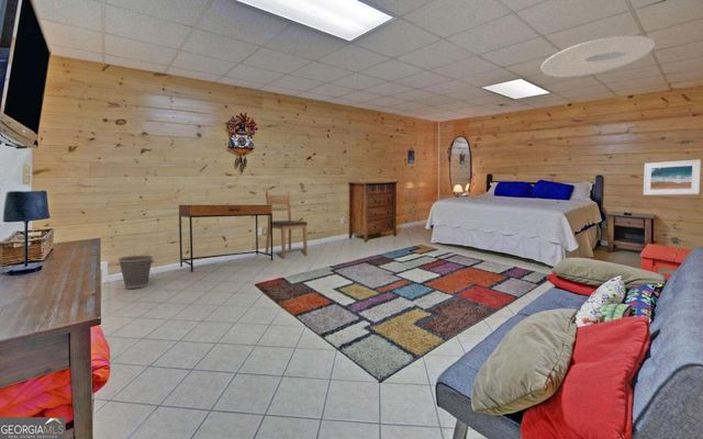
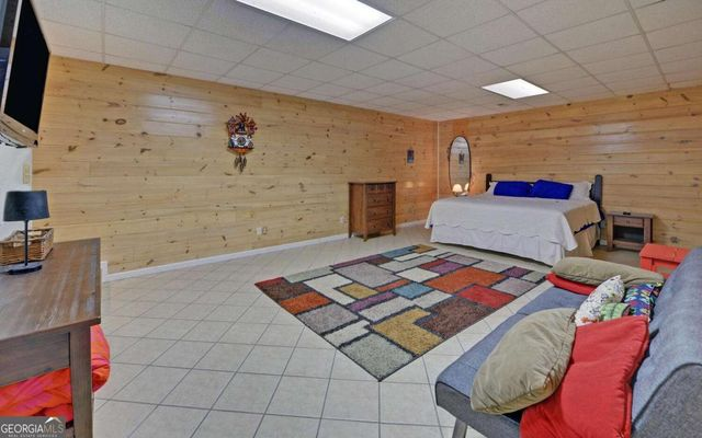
- wastebasket (136, 271)
- ceiling light (593, 54)
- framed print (670, 178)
- desk (227, 215)
- chair (286, 221)
